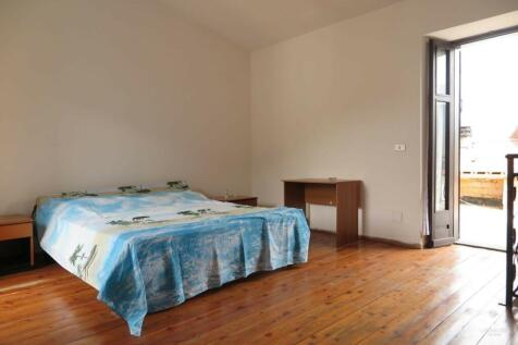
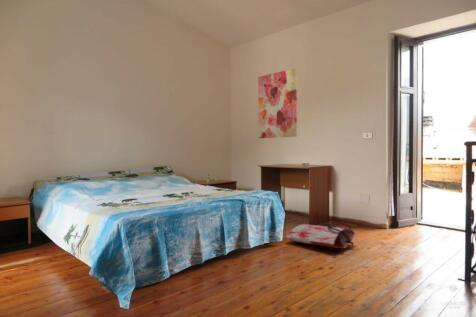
+ bag (320, 233)
+ wall art (276, 105)
